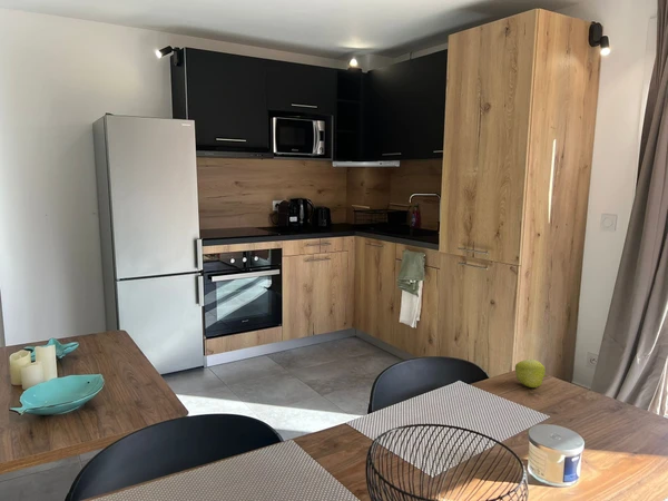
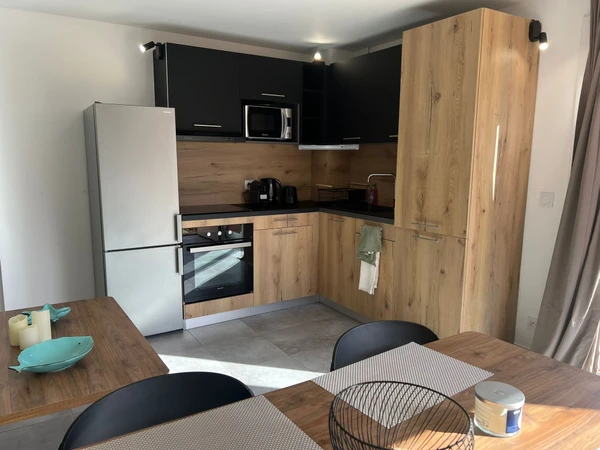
- apple (531, 373)
